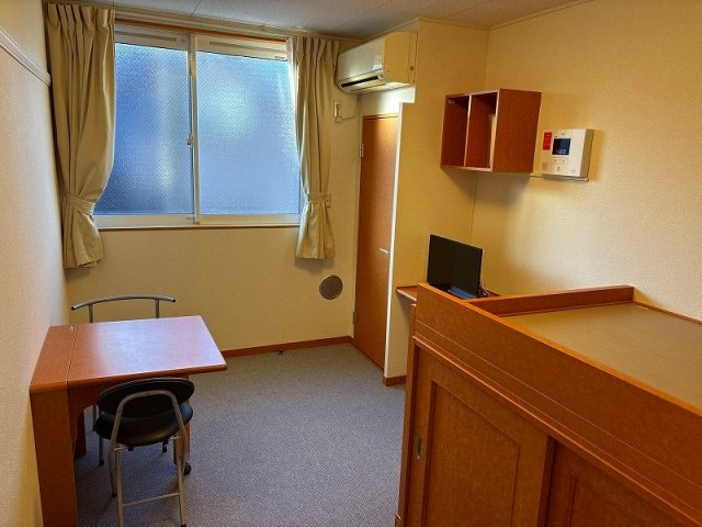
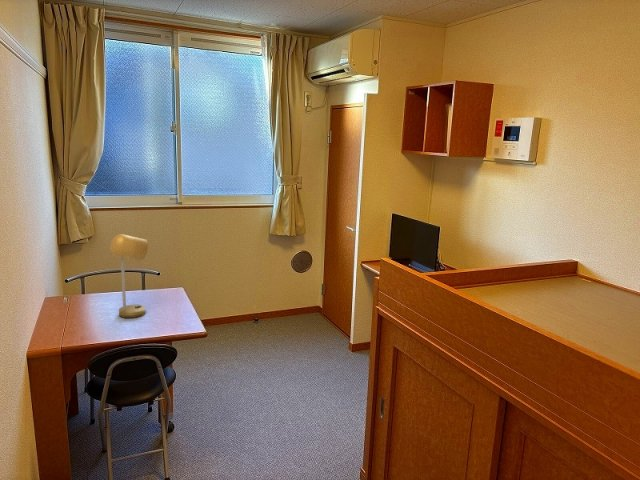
+ desk lamp (124, 274)
